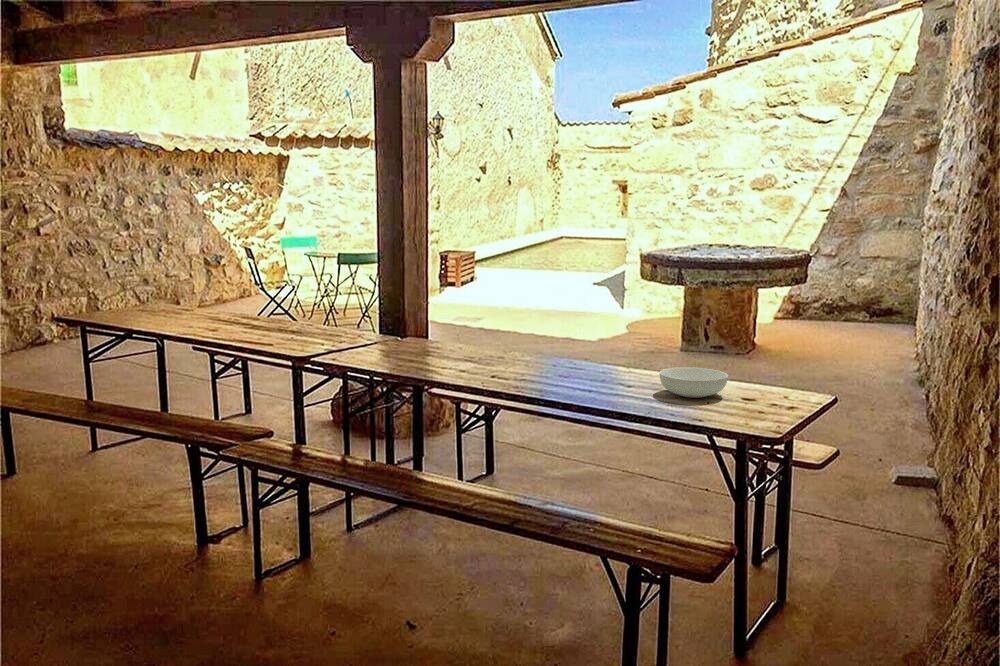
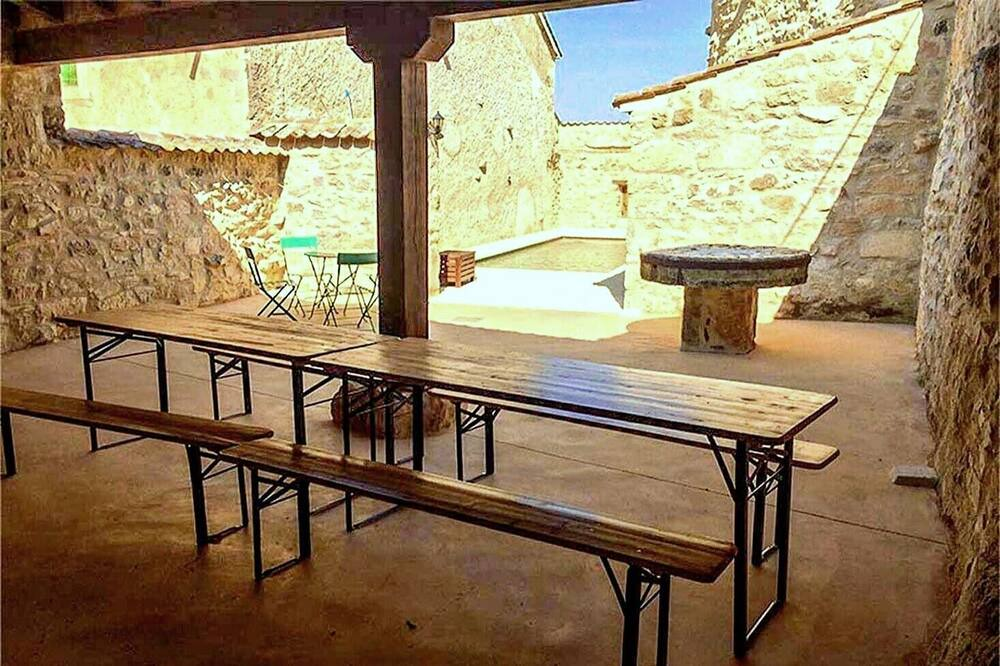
- serving bowl (692, 383)
